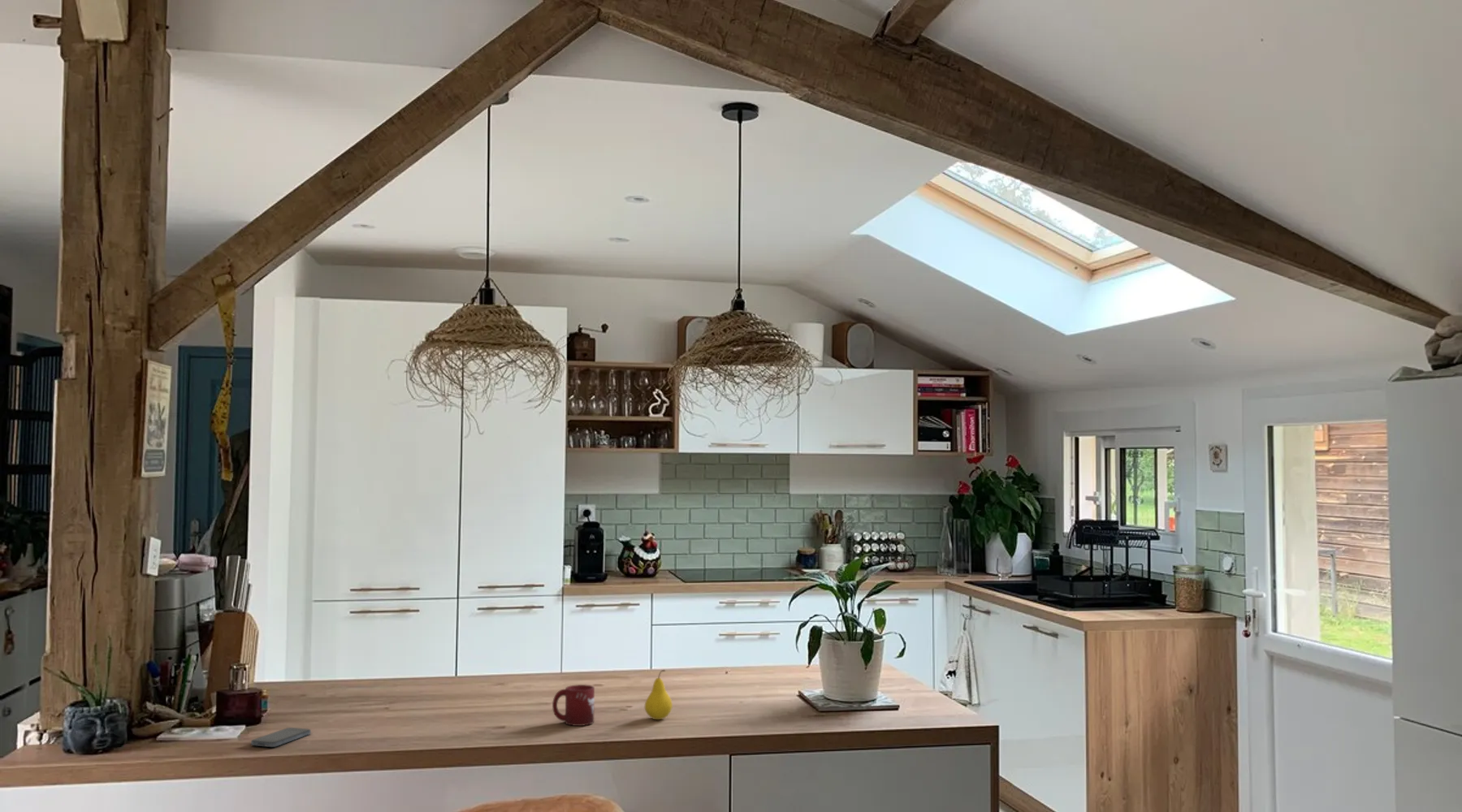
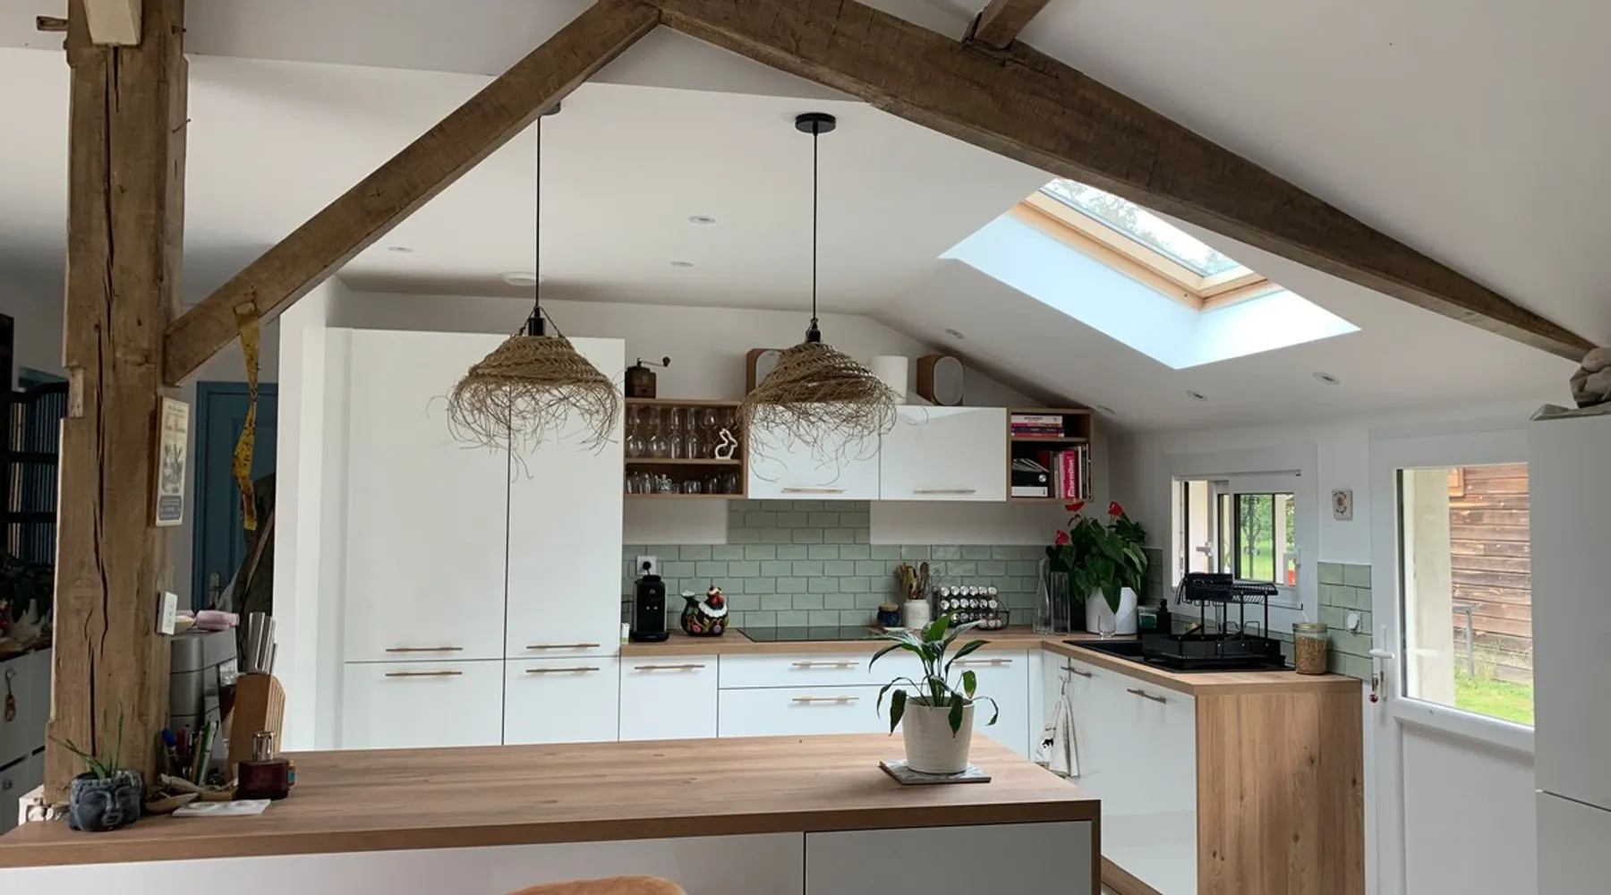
- fruit (658, 693)
- cup (573, 705)
- smartphone (281, 736)
